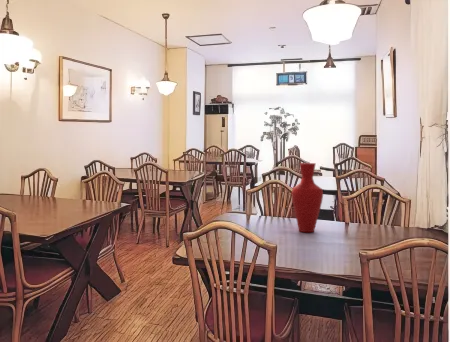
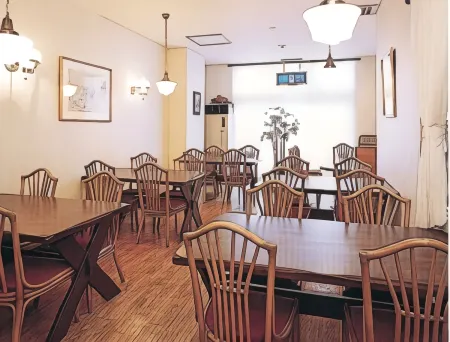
- vase (307, 197)
